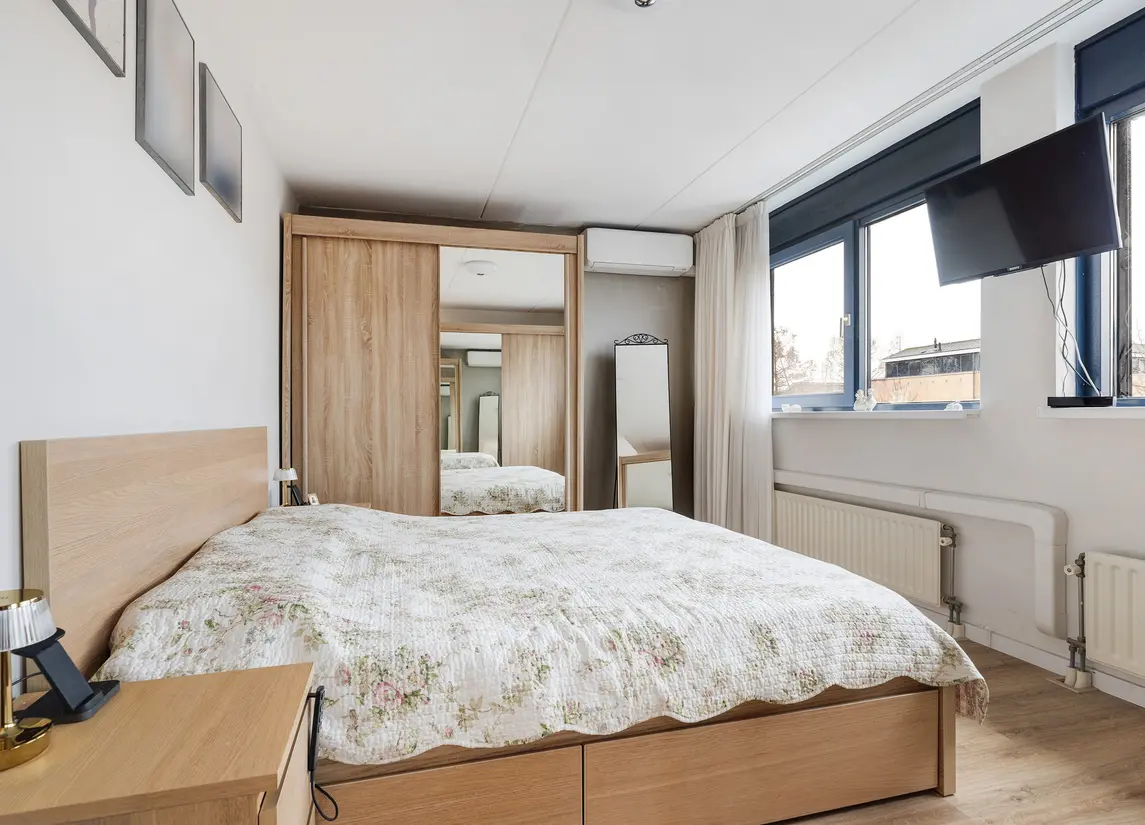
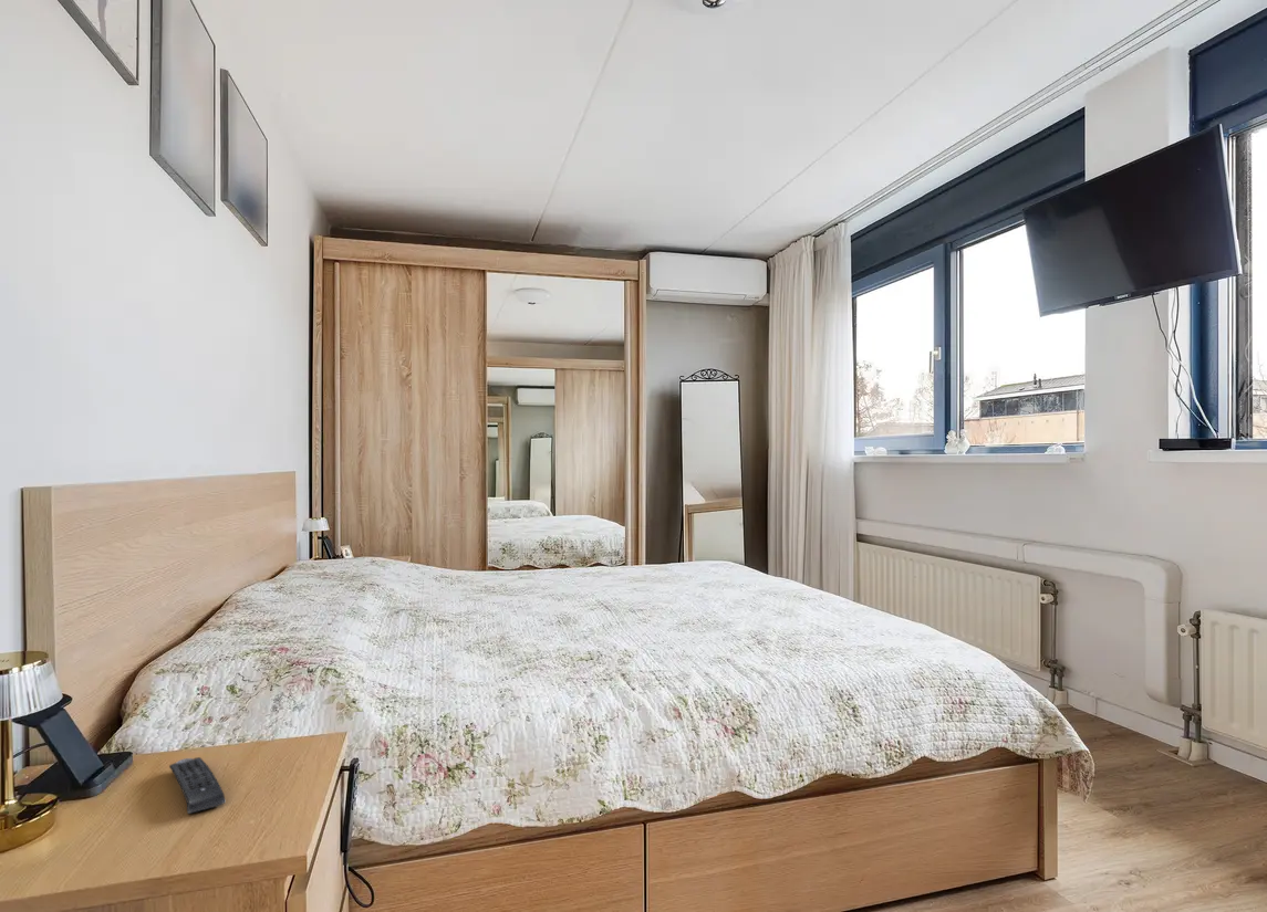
+ remote control (194, 779)
